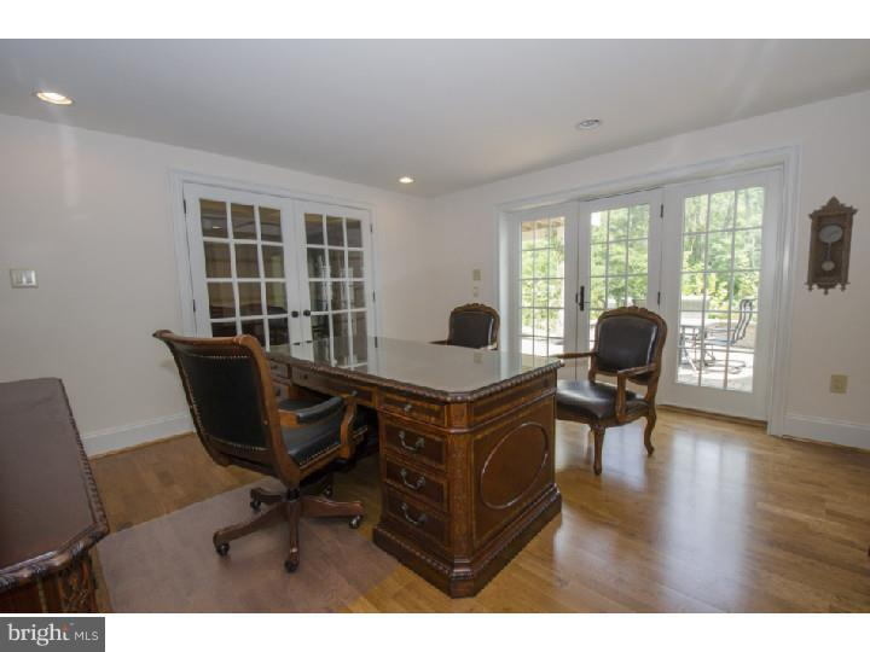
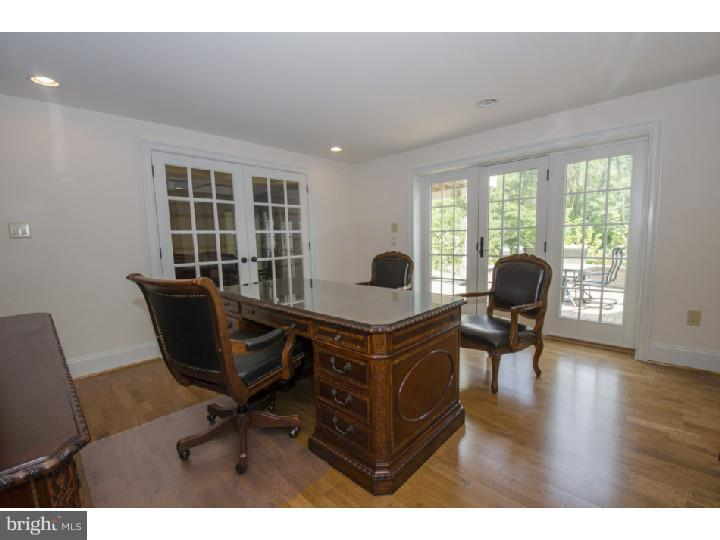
- pendulum clock (829, 246)
